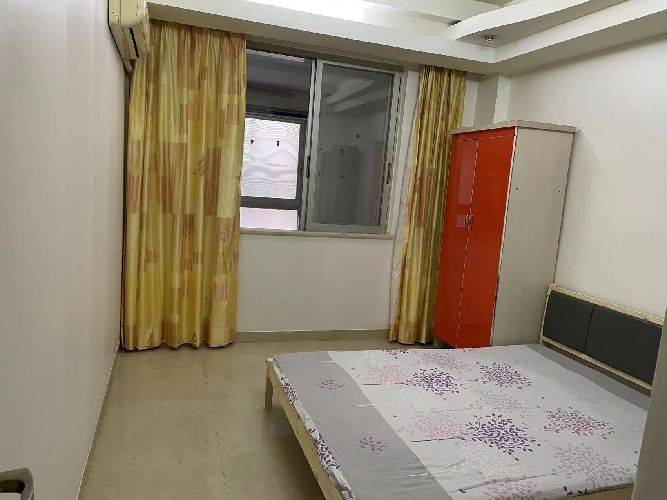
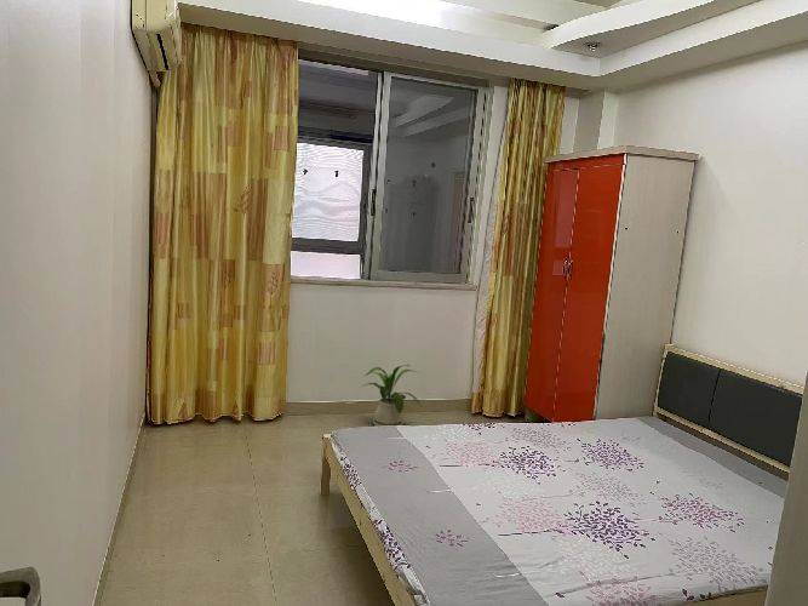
+ house plant (389, 390)
